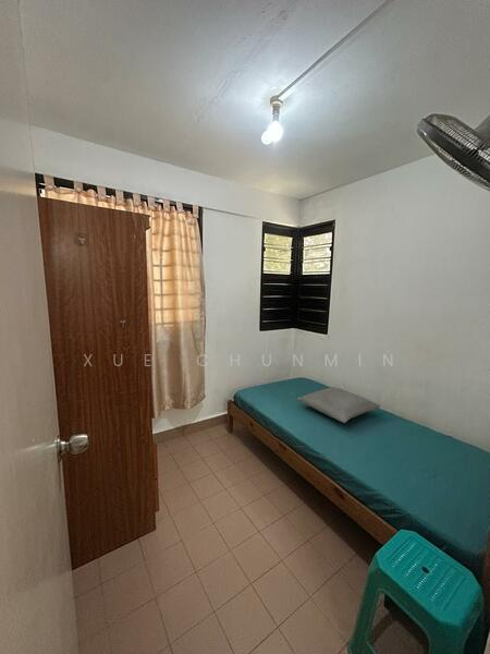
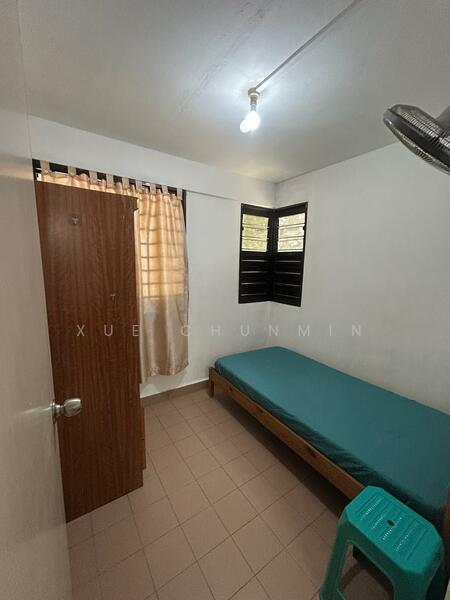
- pillow (336, 402)
